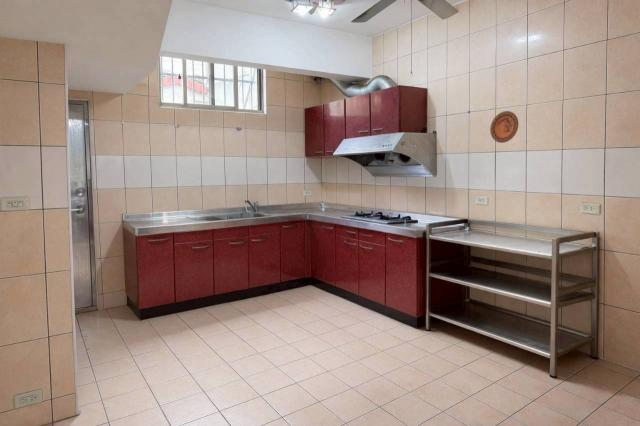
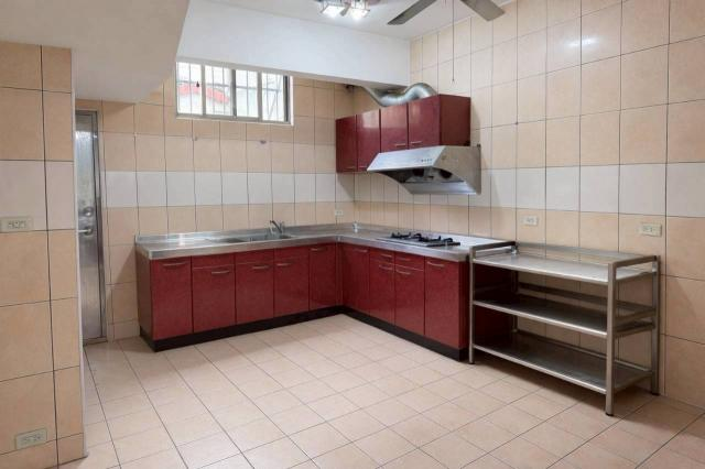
- decorative plate (504, 127)
